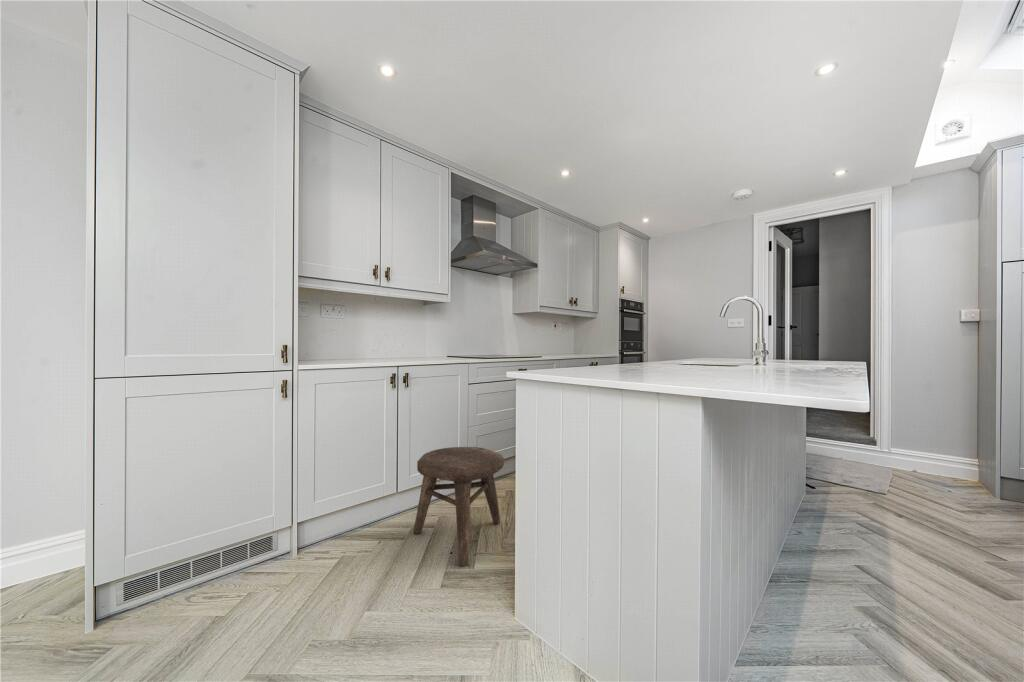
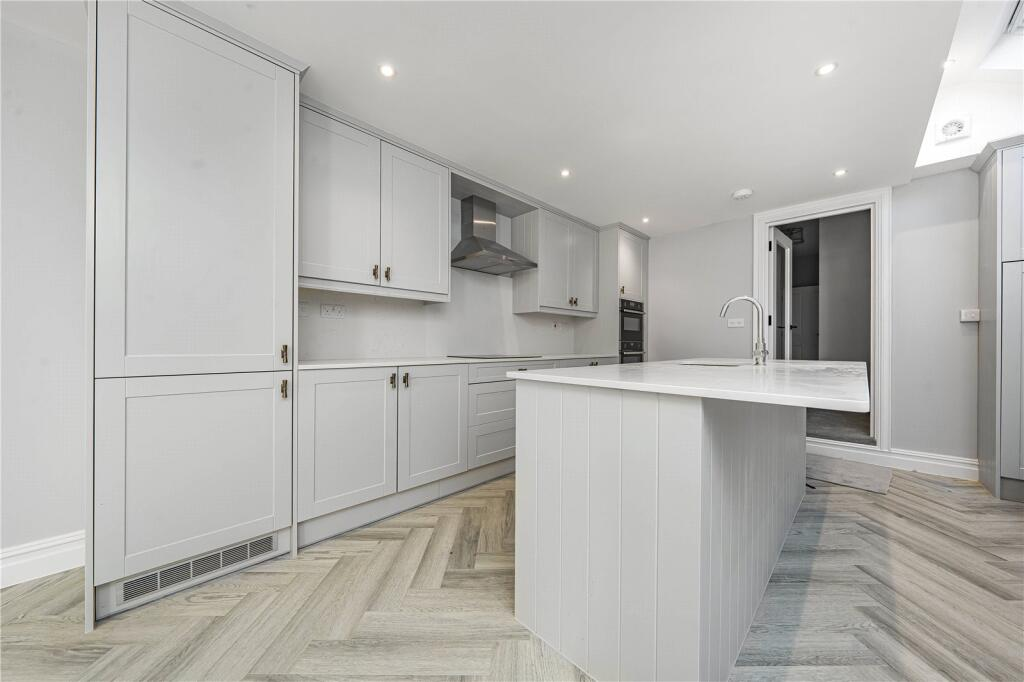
- stool (456, 496)
